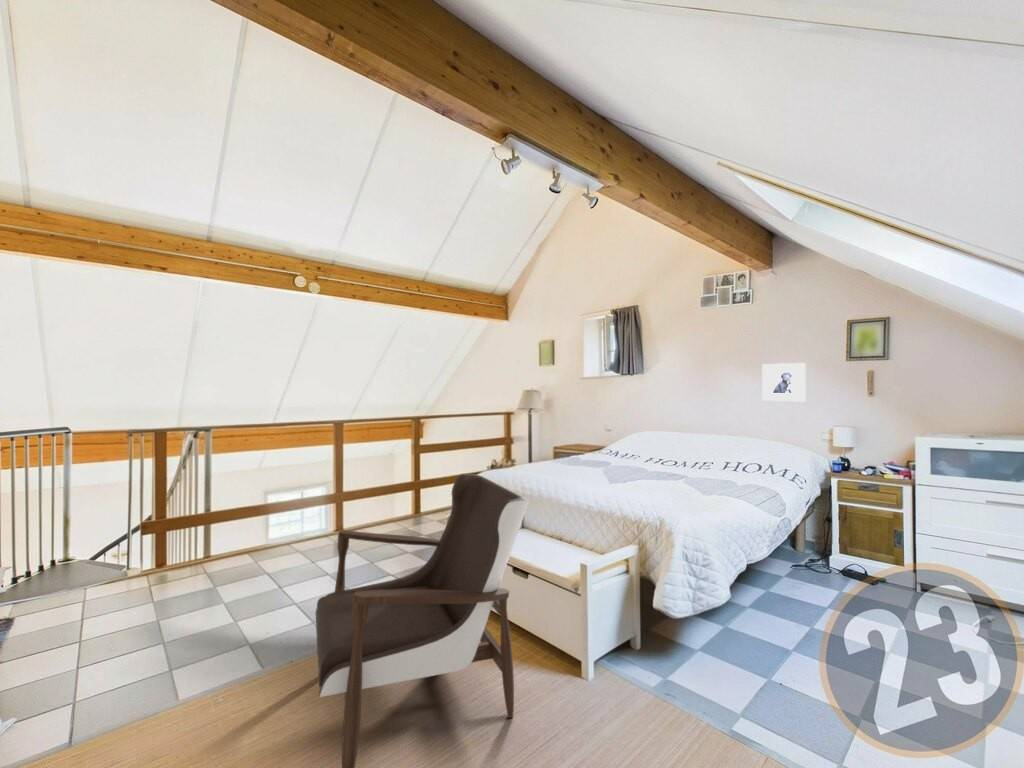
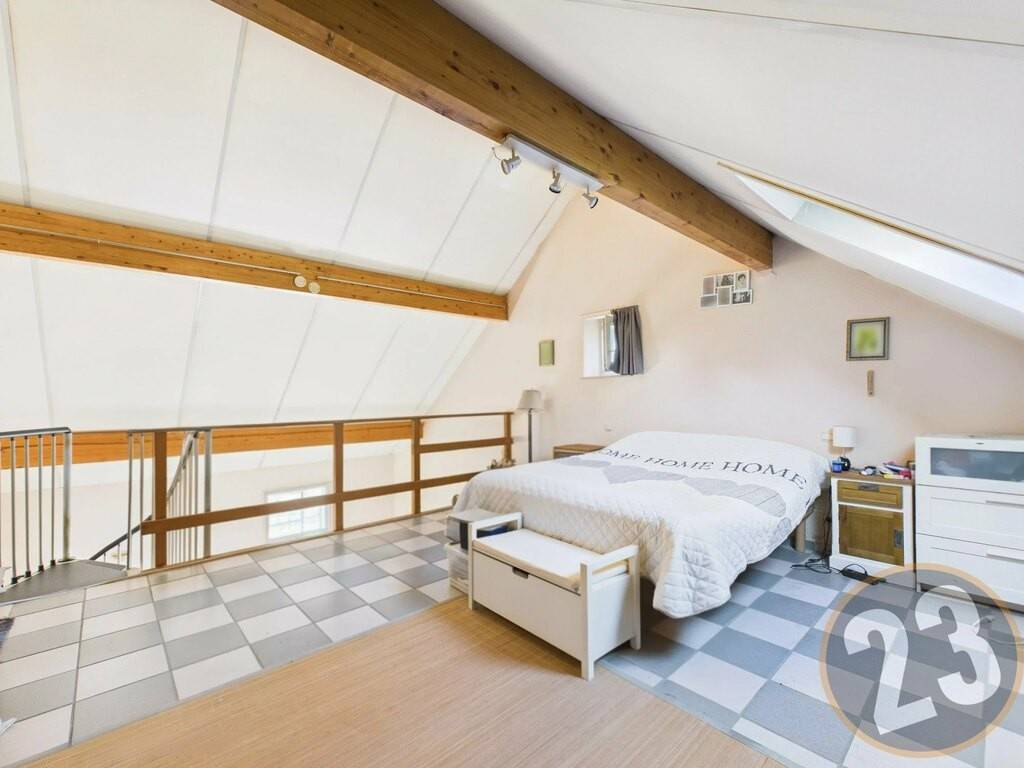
- armchair (419, 593)
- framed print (783, 382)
